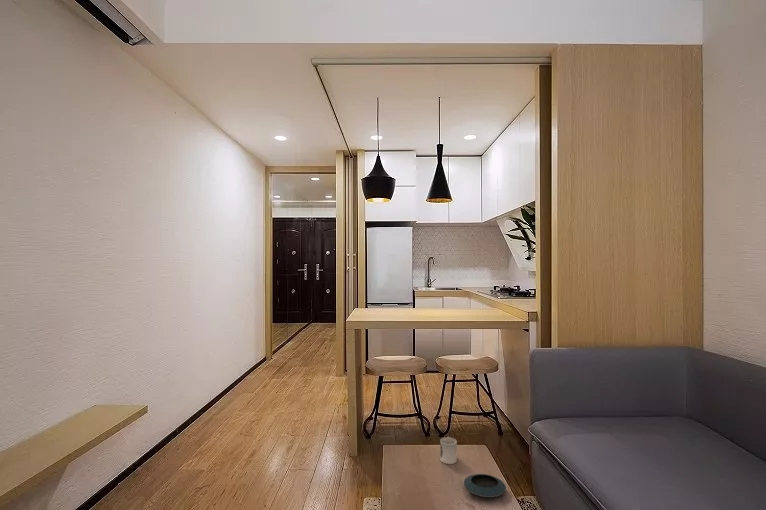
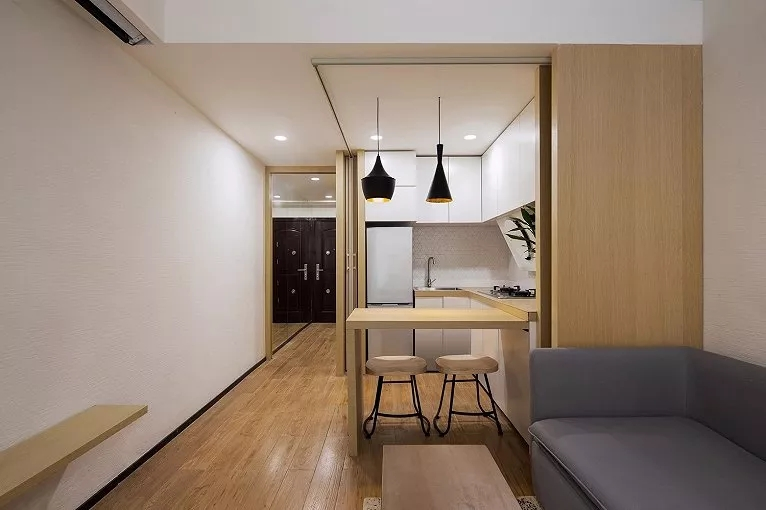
- cup (448, 448)
- saucer (484, 483)
